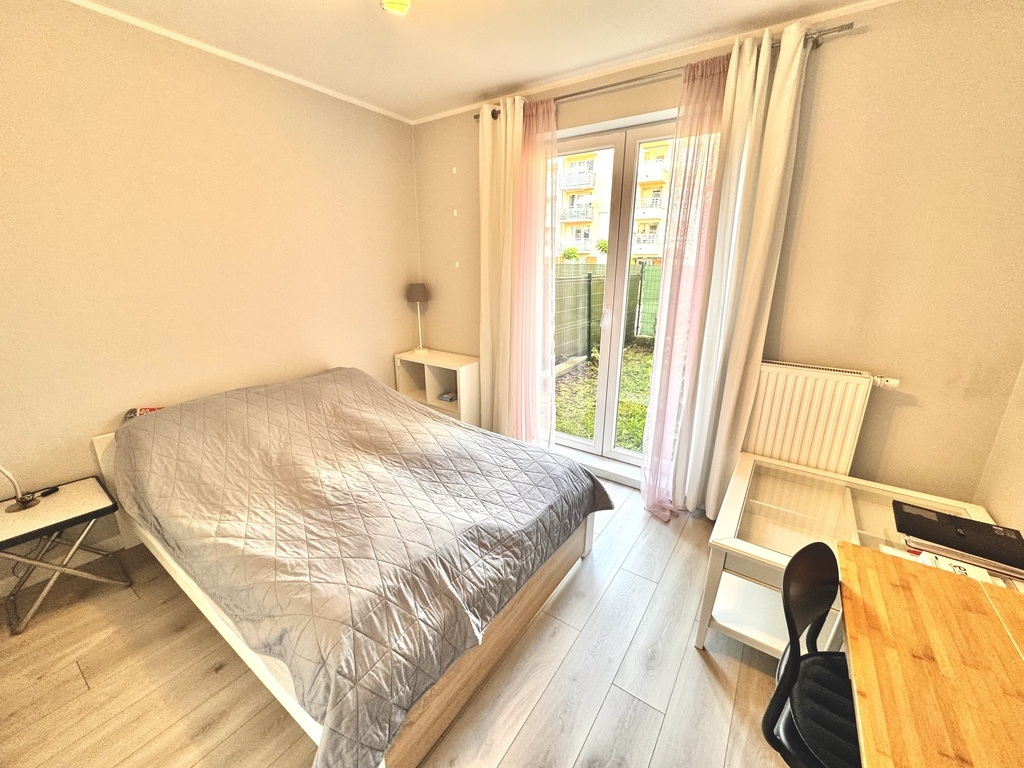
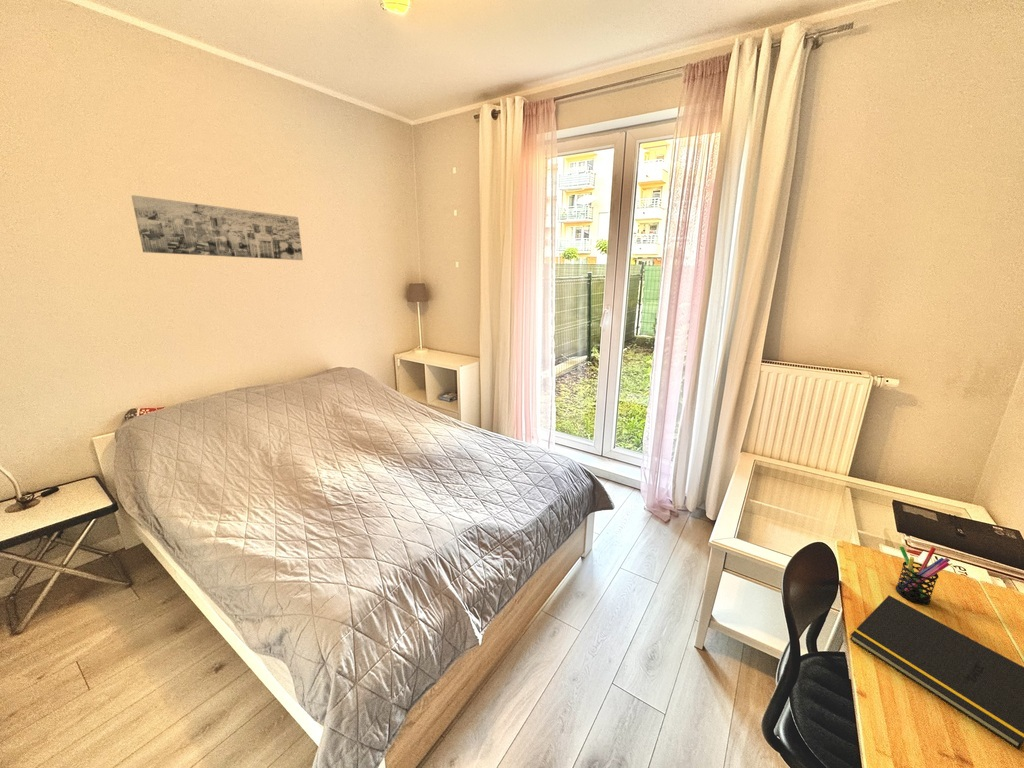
+ pen holder (916, 572)
+ notepad (943, 659)
+ wall art (229, 232)
